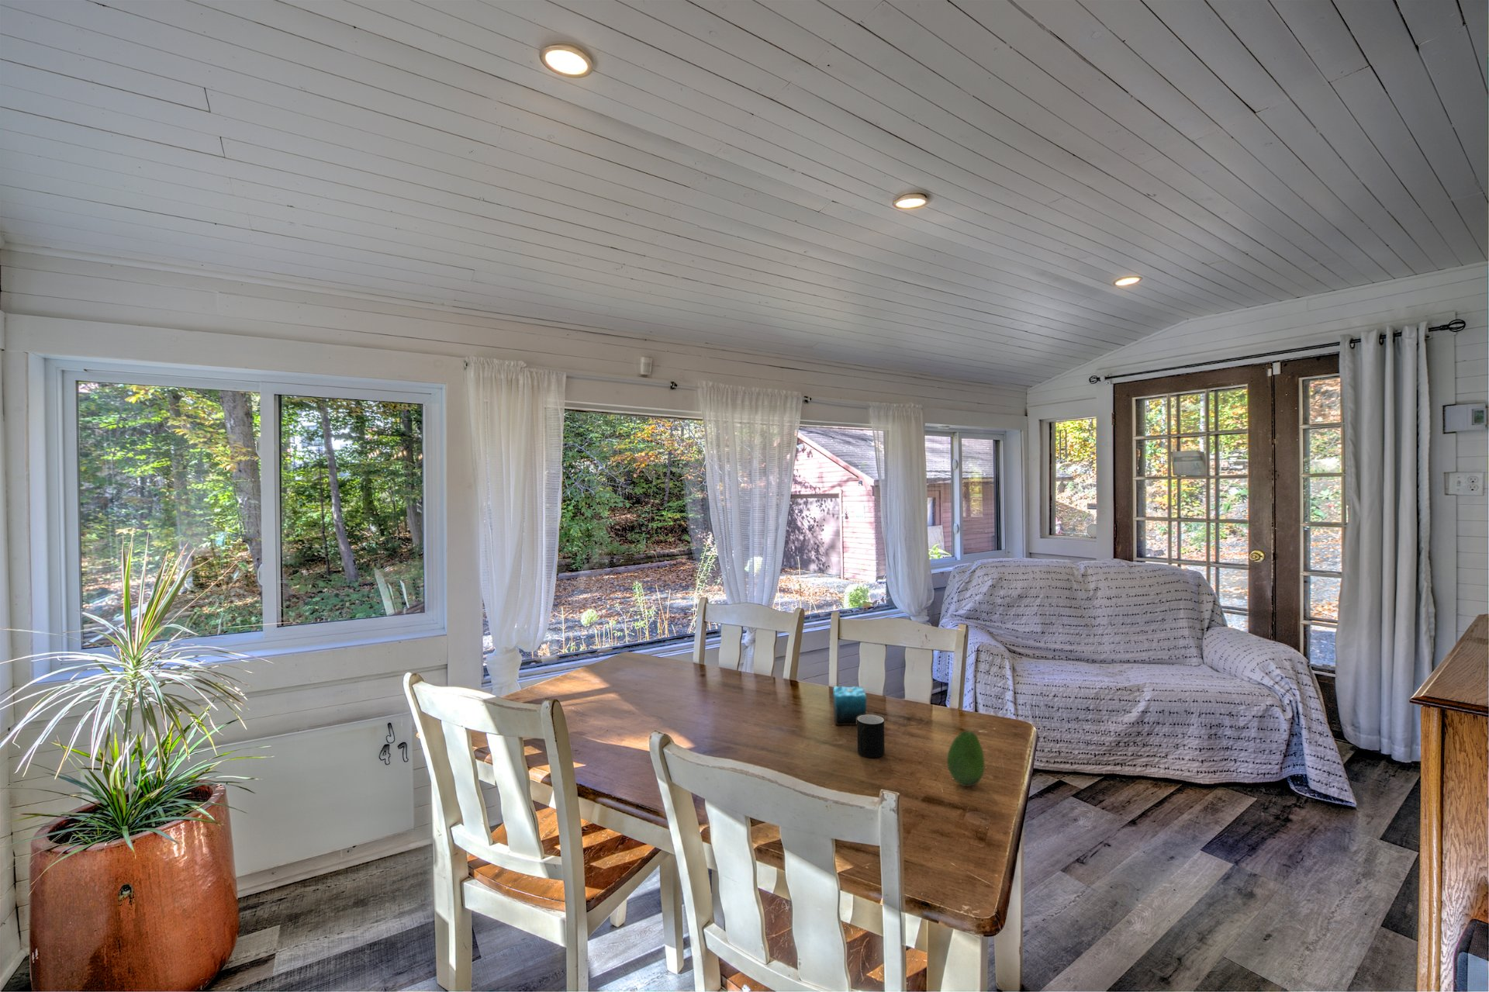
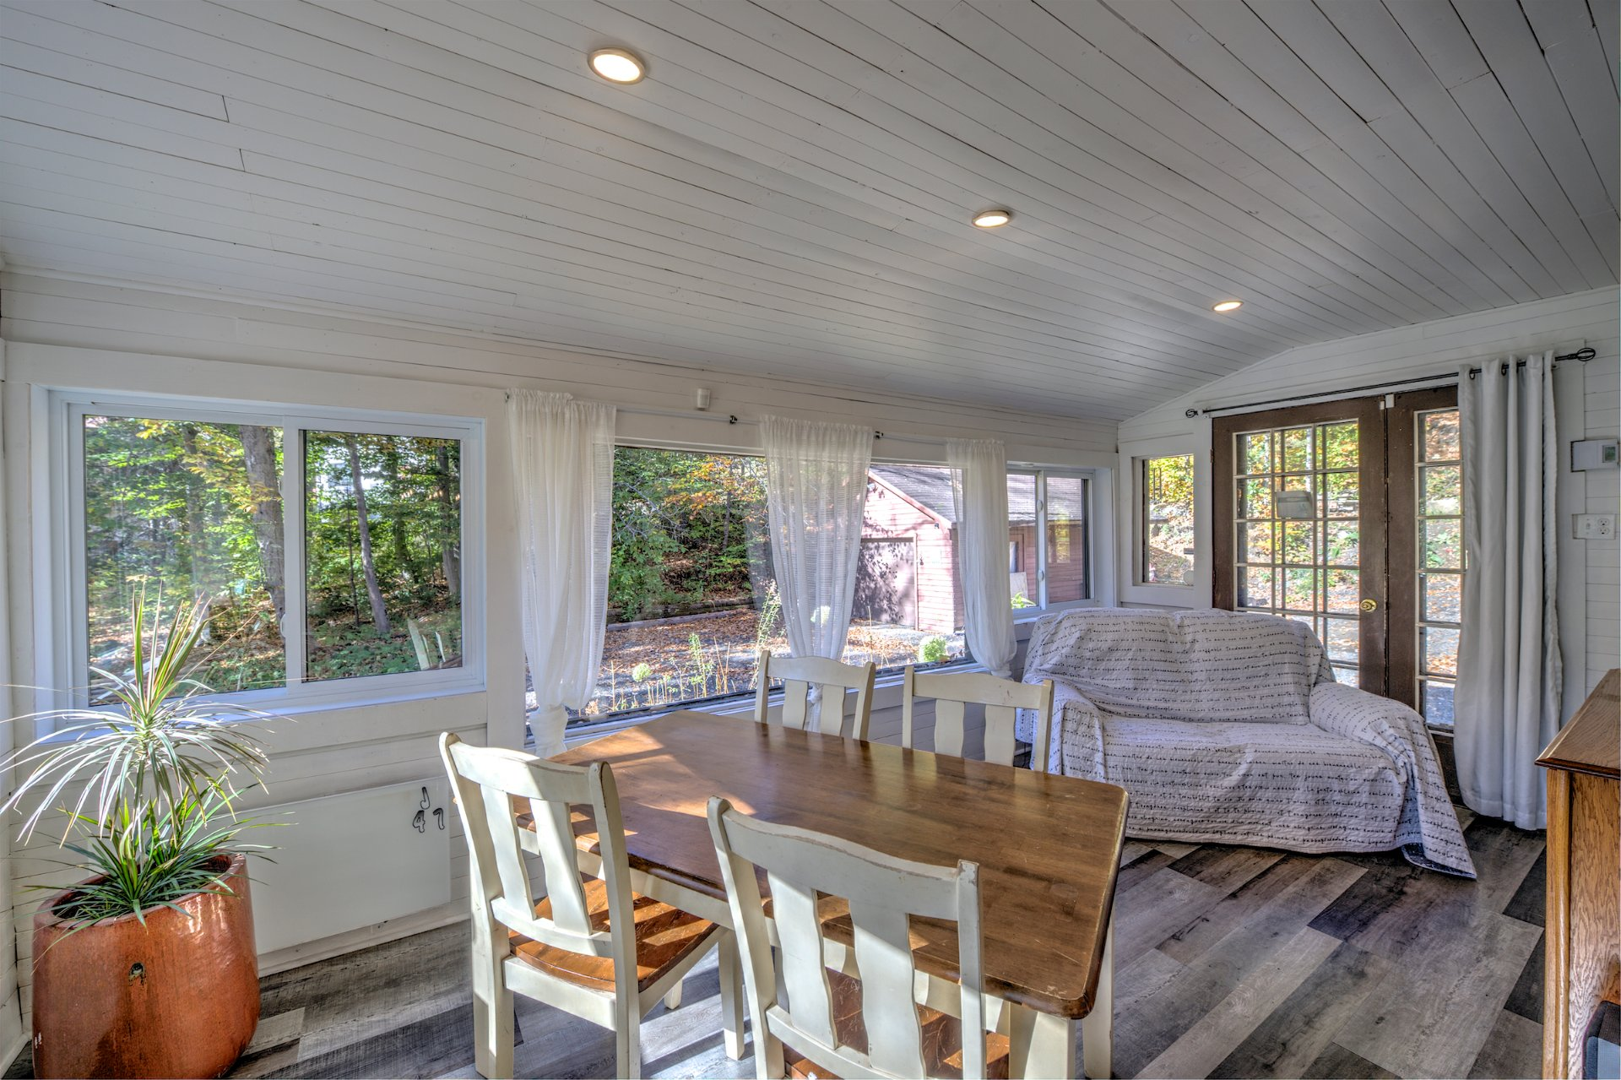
- candle (849, 699)
- cup (868, 737)
- fruit (965, 757)
